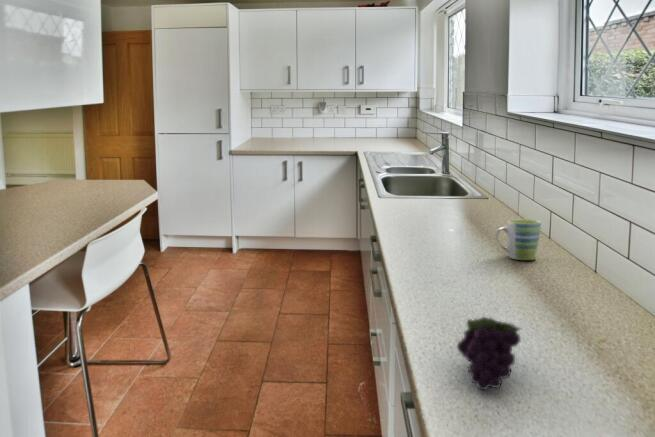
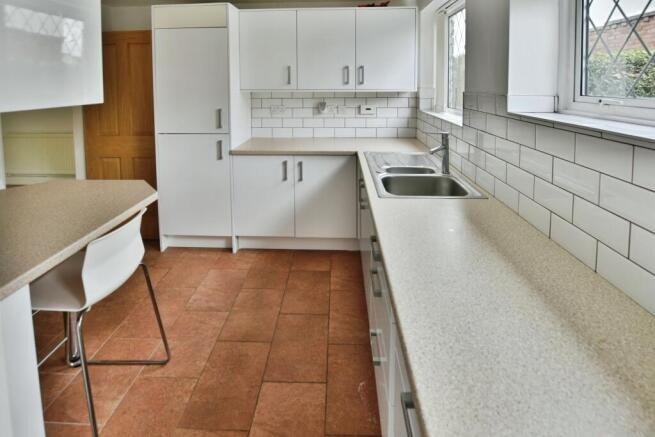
- mug (517, 239)
- fruit (492, 346)
